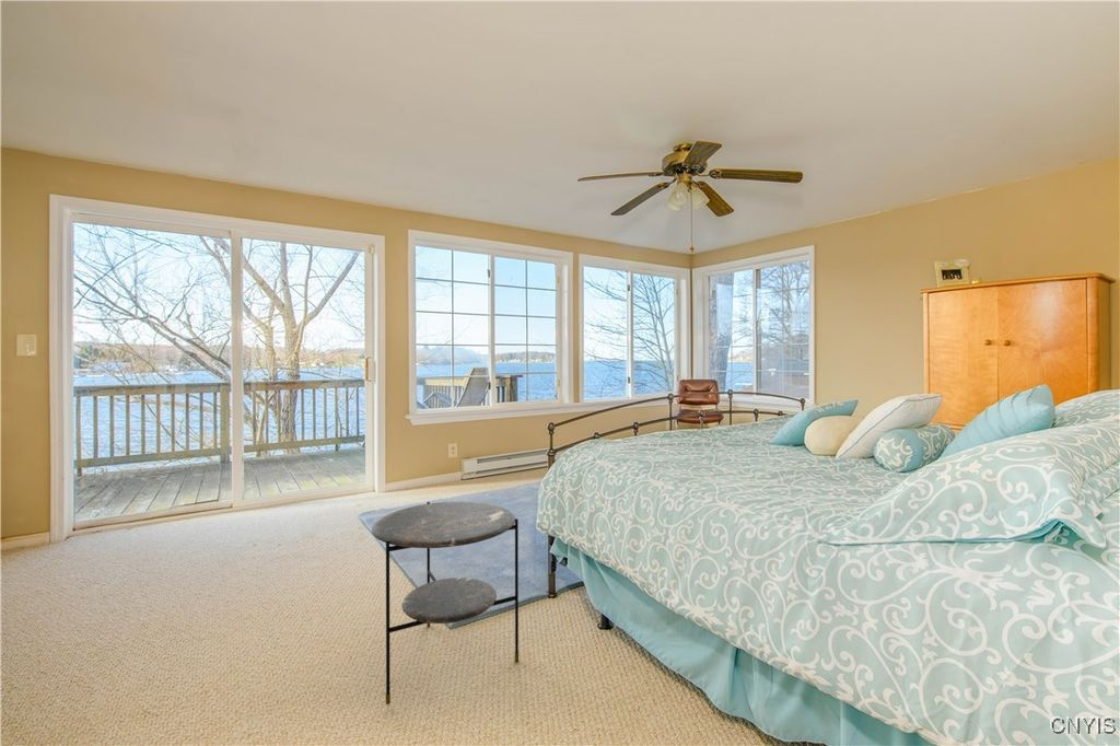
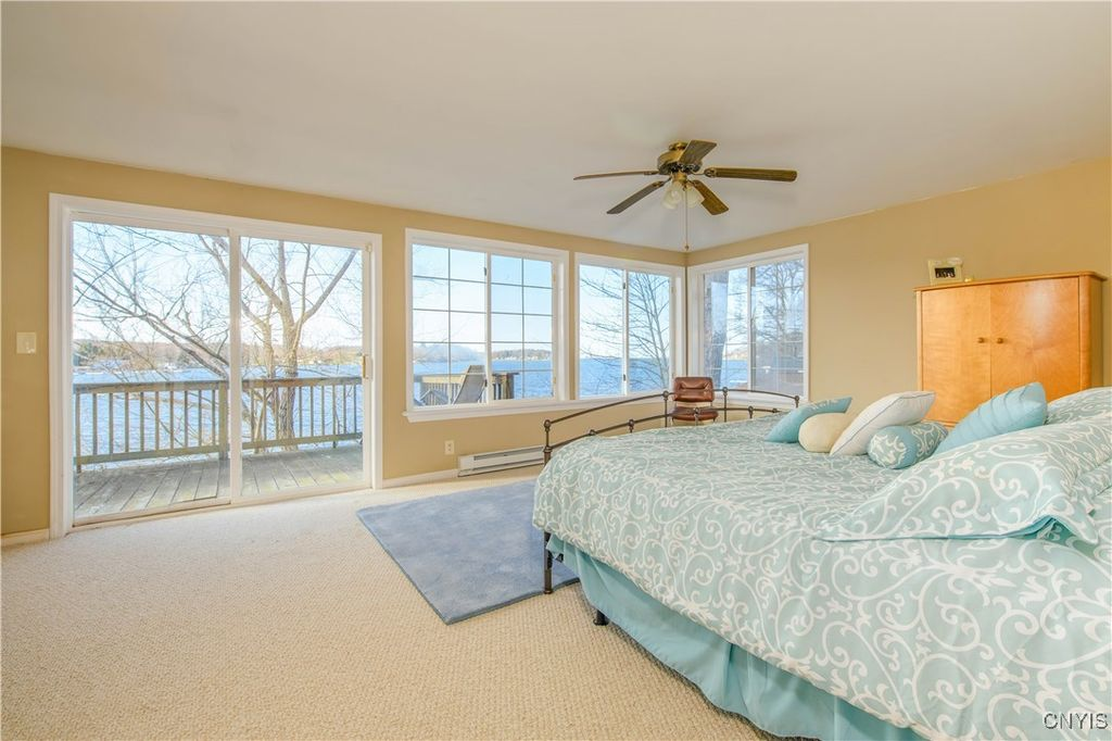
- side table (445, 588)
